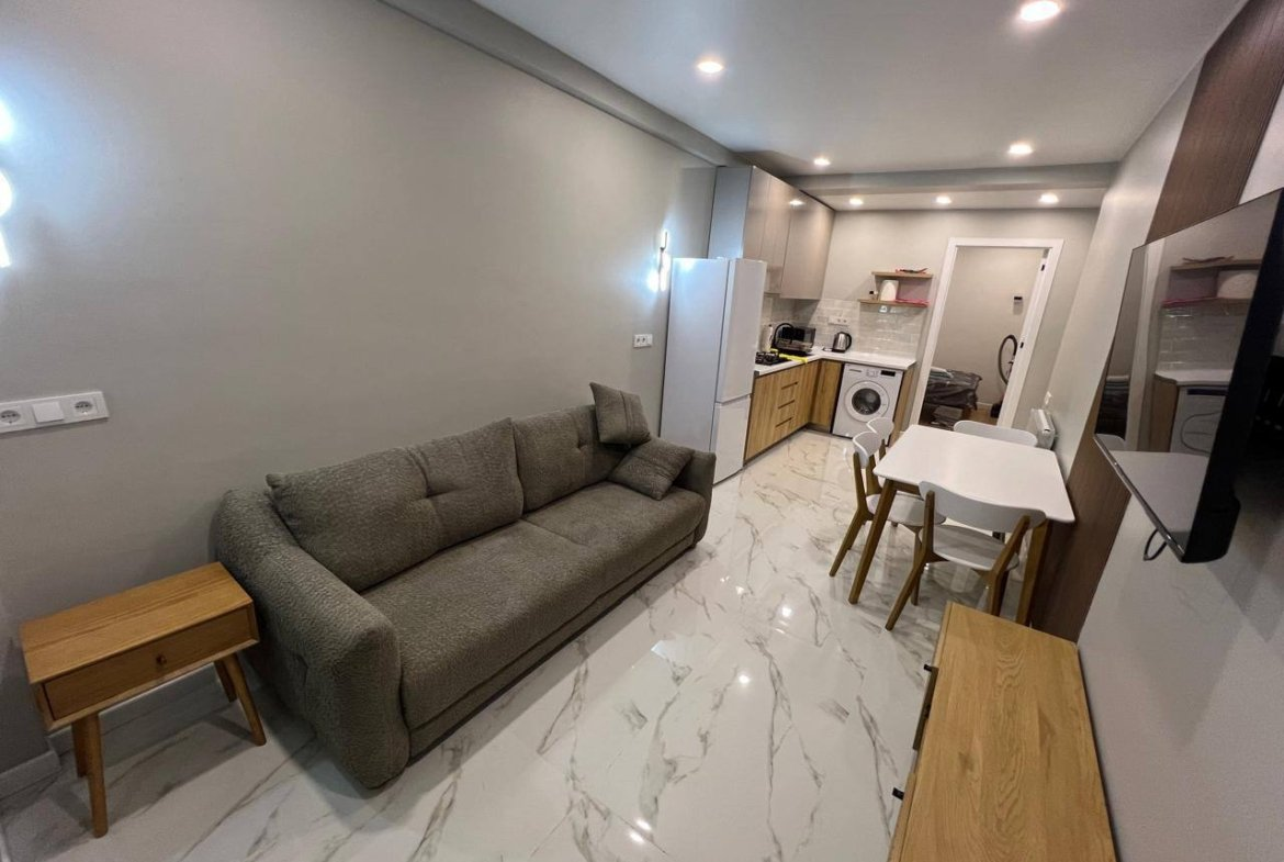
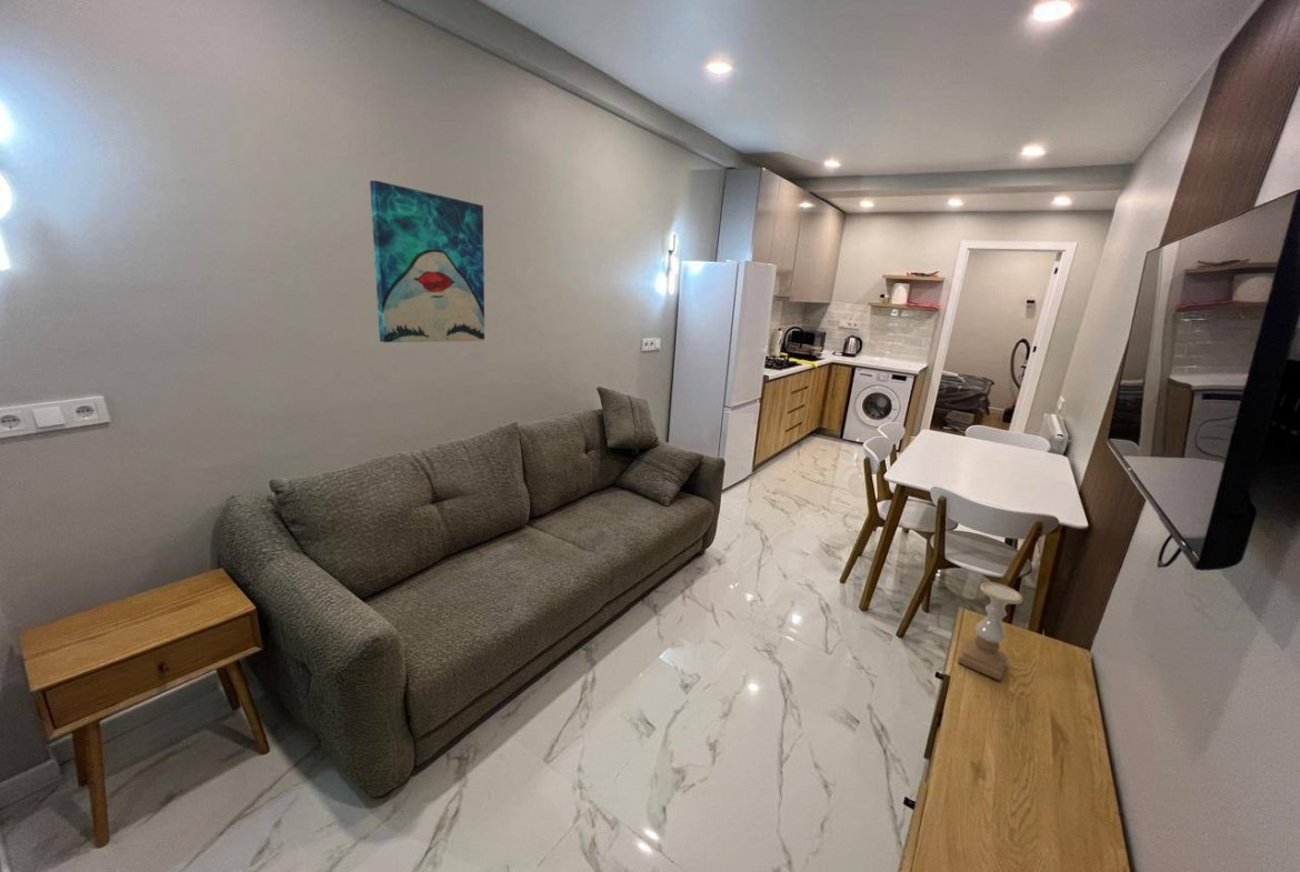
+ candle holder (991, 627)
+ wall art (433, 270)
